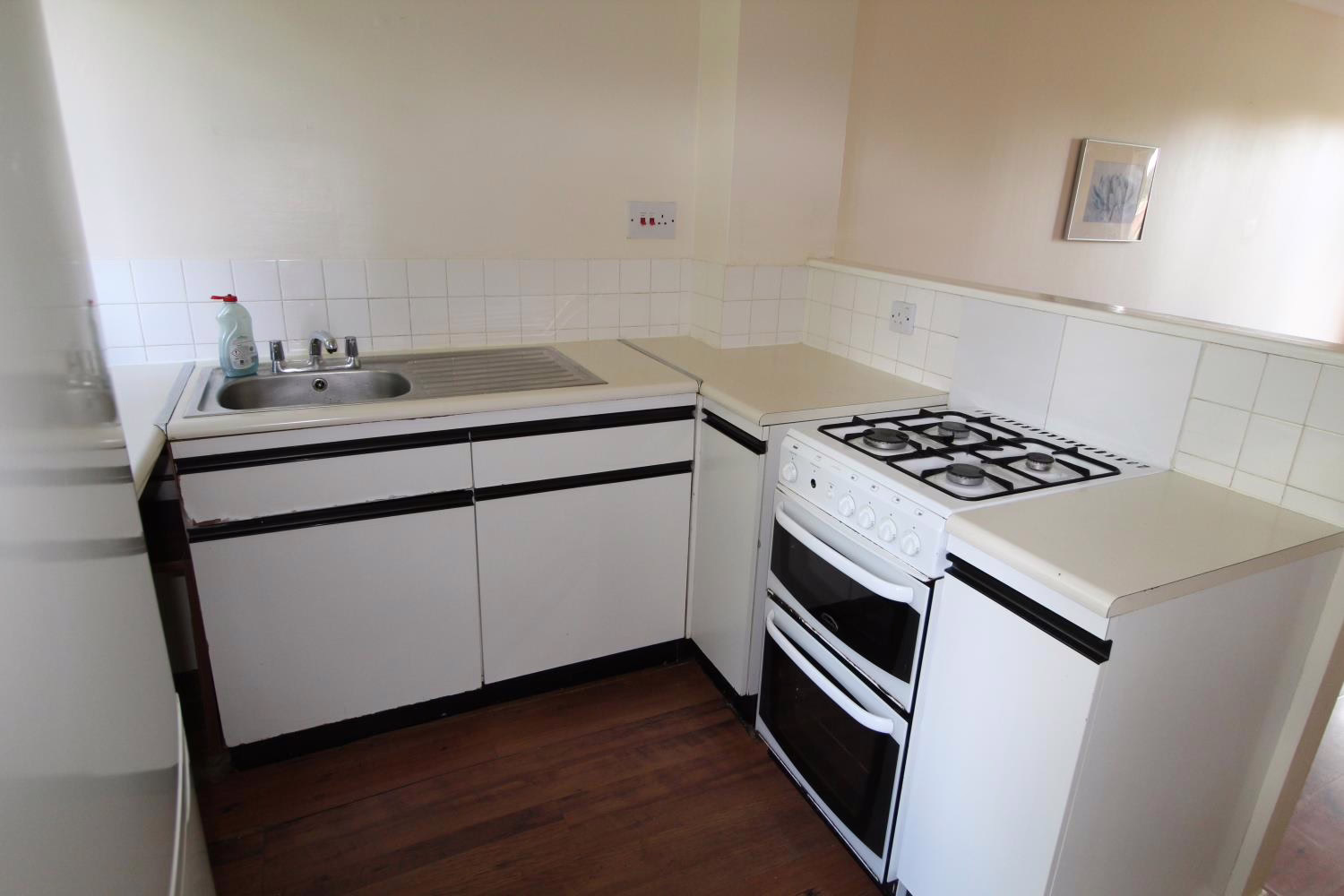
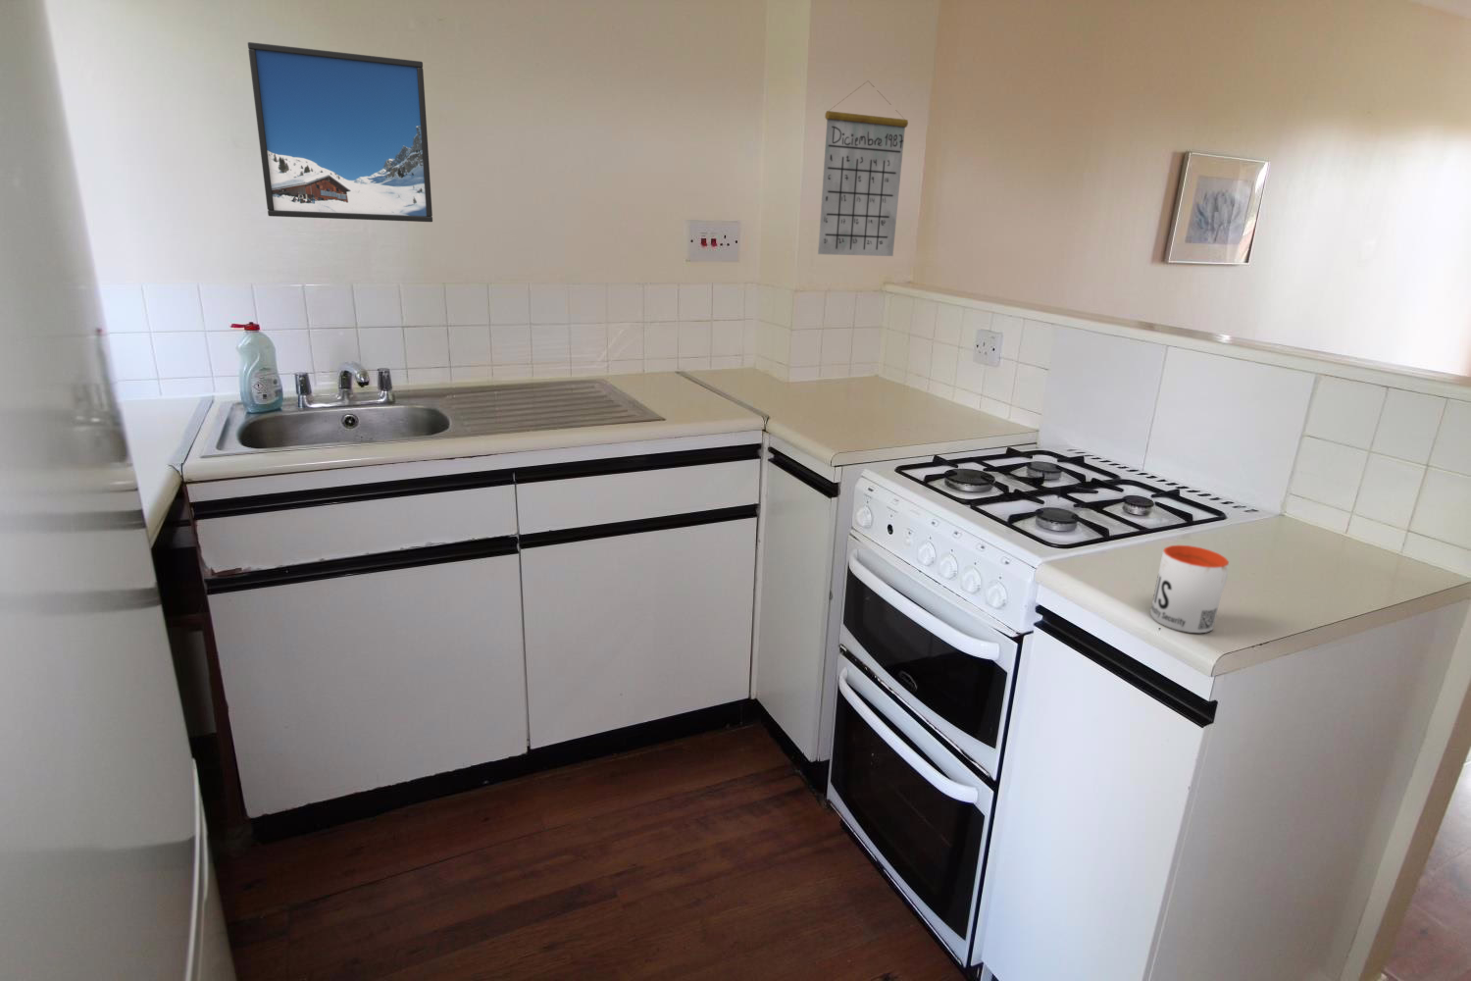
+ mug (1196, 586)
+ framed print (345, 137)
+ calendar (862, 170)
